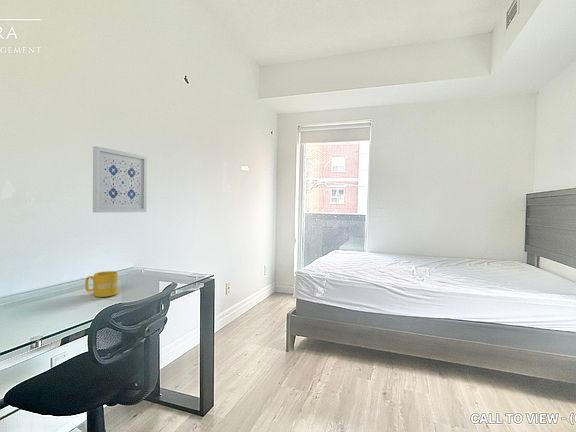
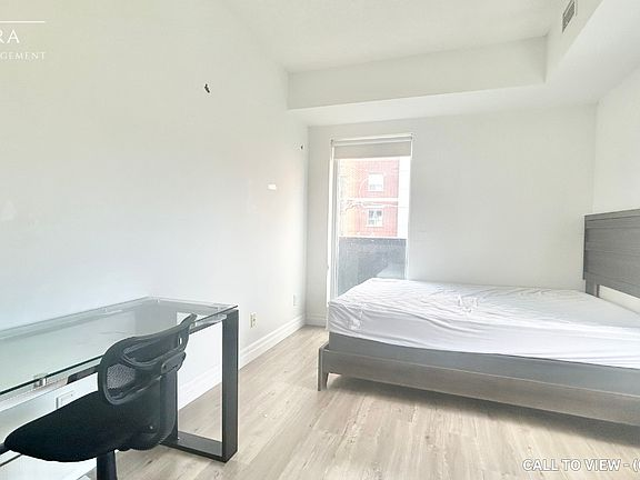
- mug (101, 283)
- wall art (122, 182)
